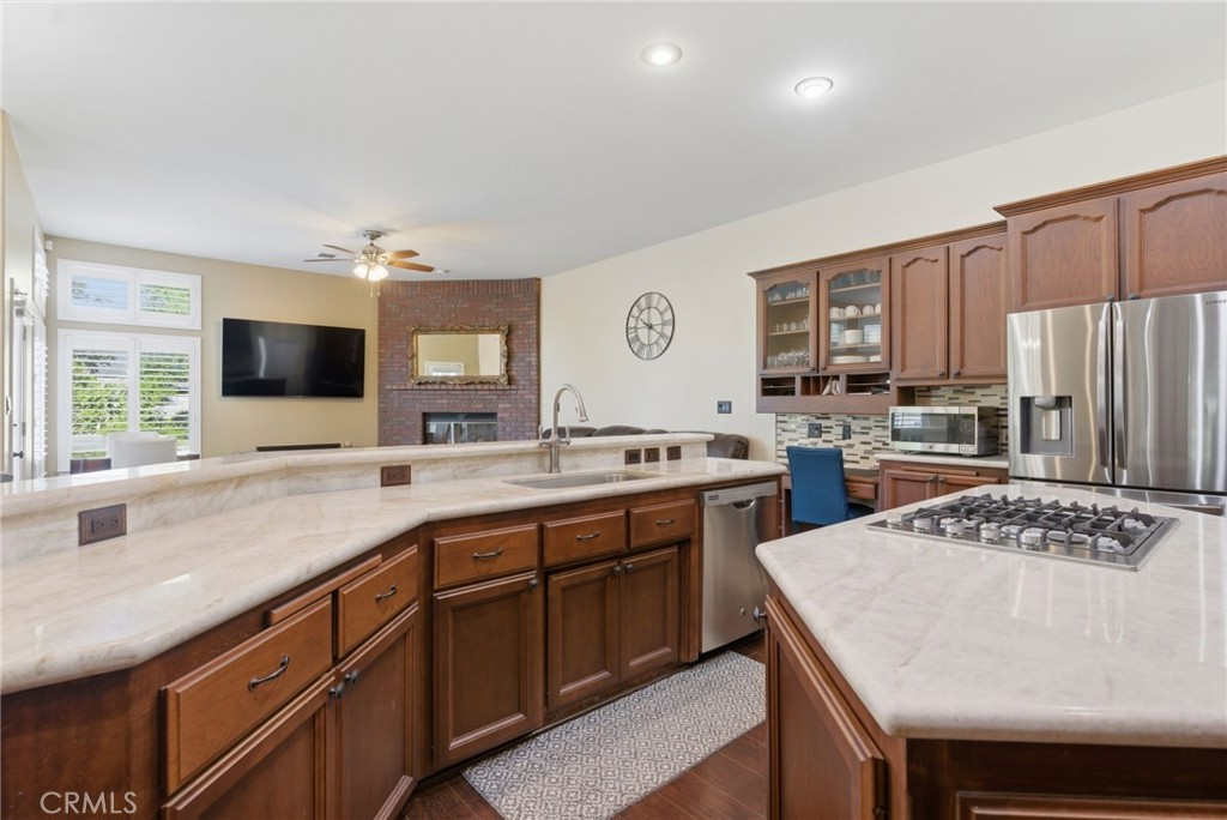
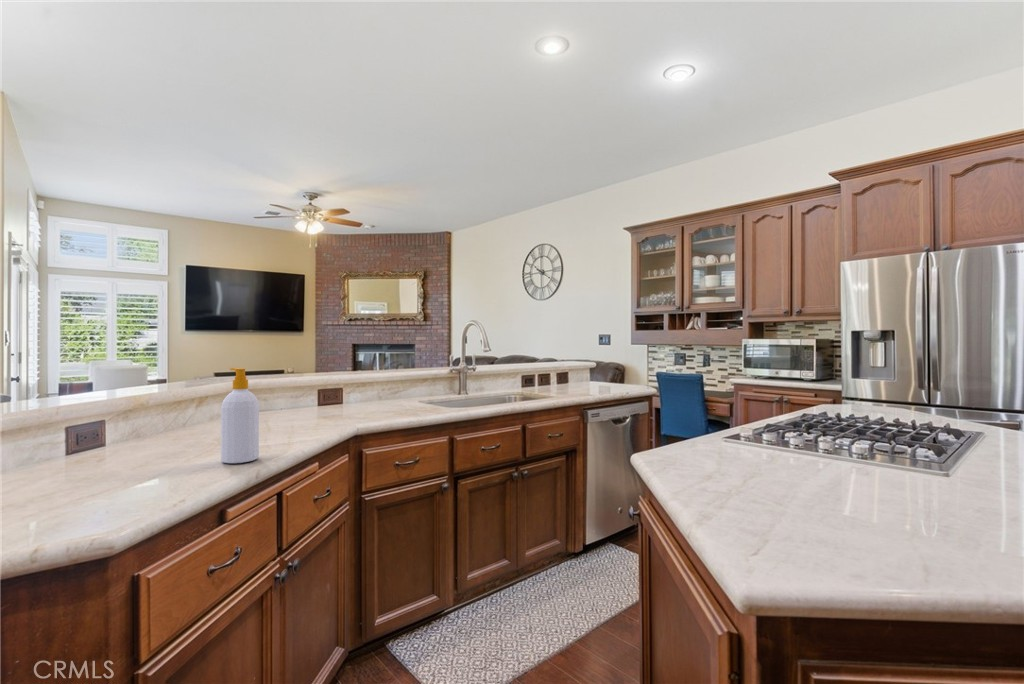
+ soap bottle (239, 413)
